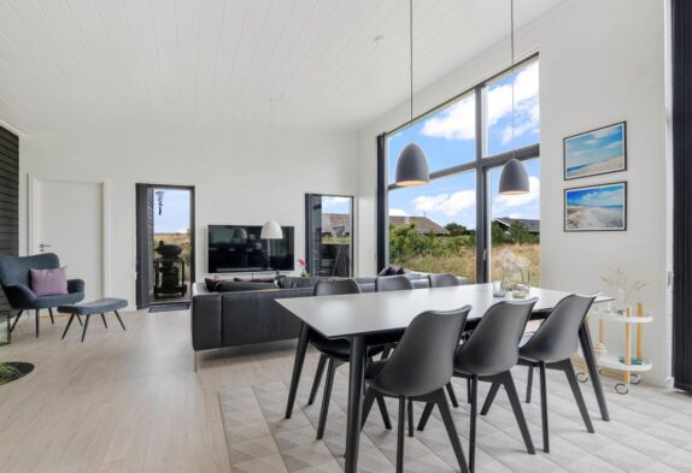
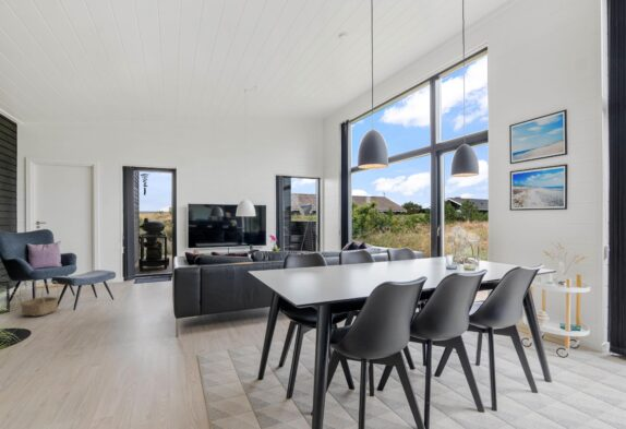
+ basket (39, 298)
